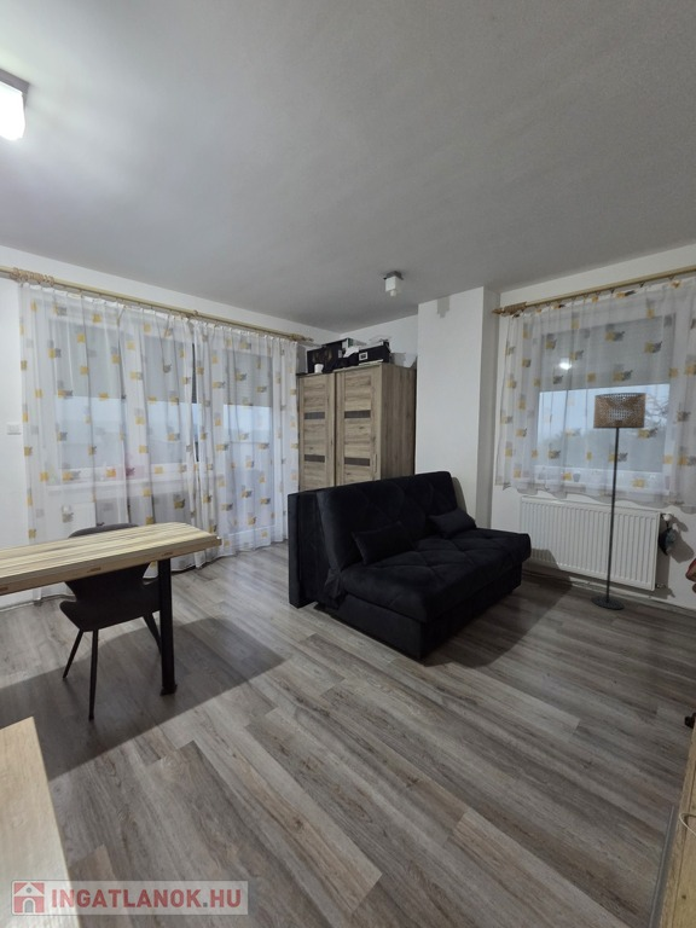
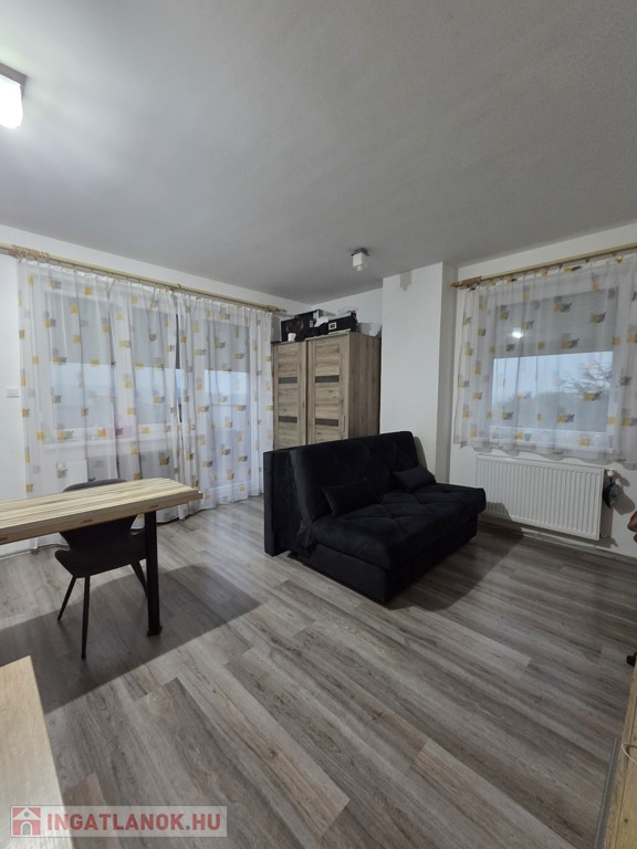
- floor lamp (613, 500)
